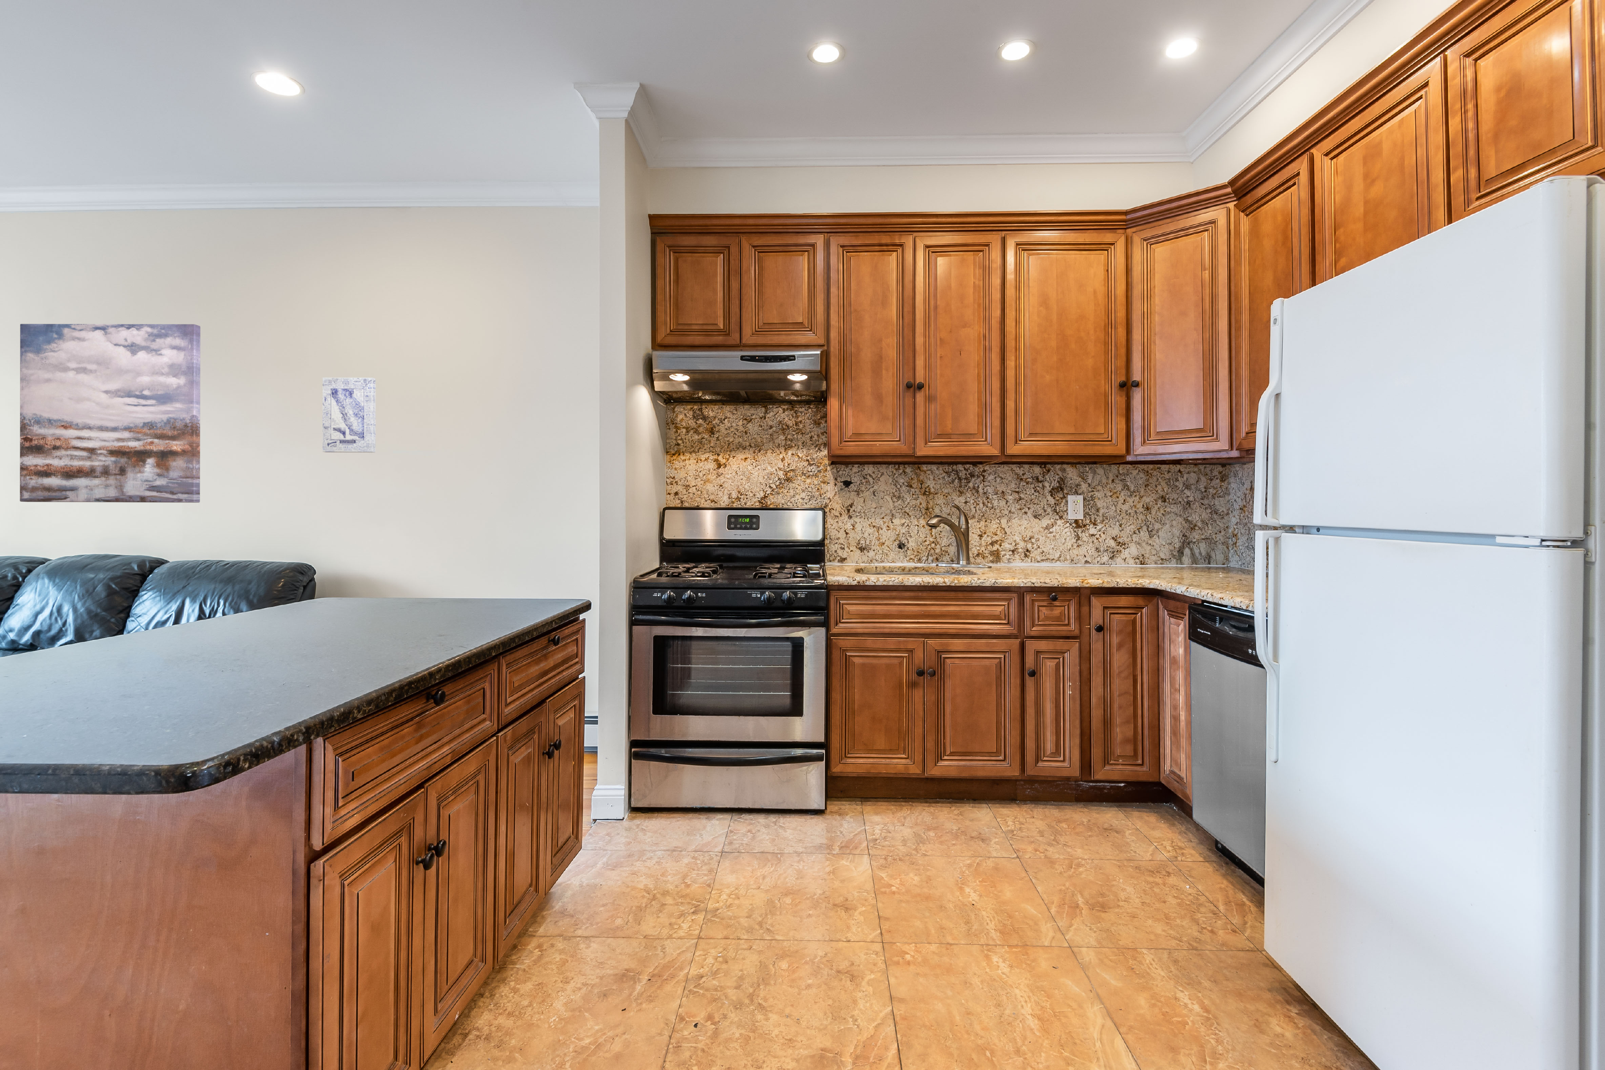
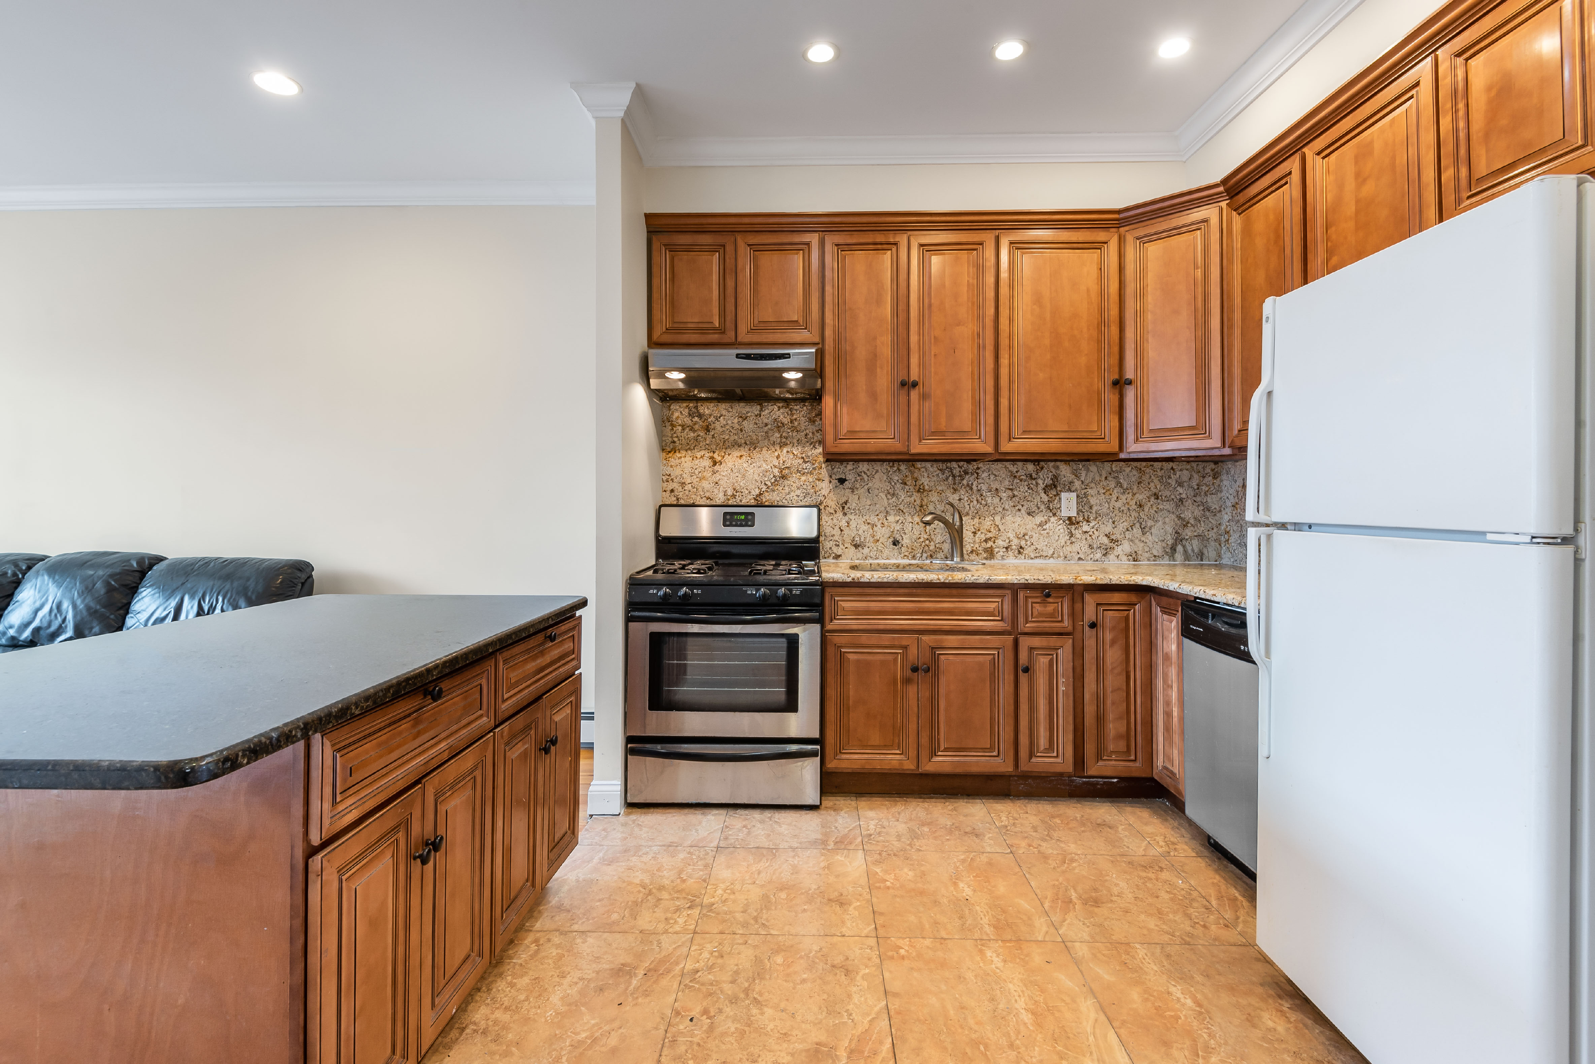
- wall art (110, 413)
- wall art (349, 414)
